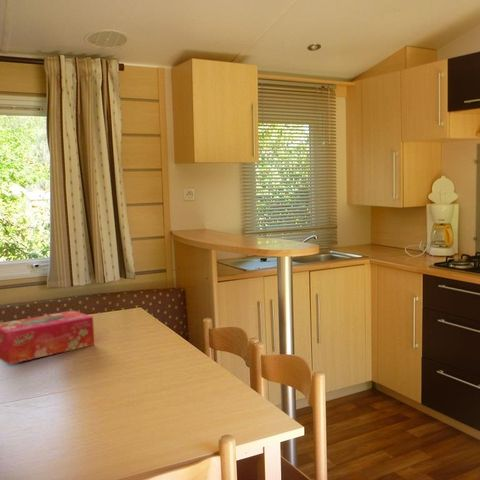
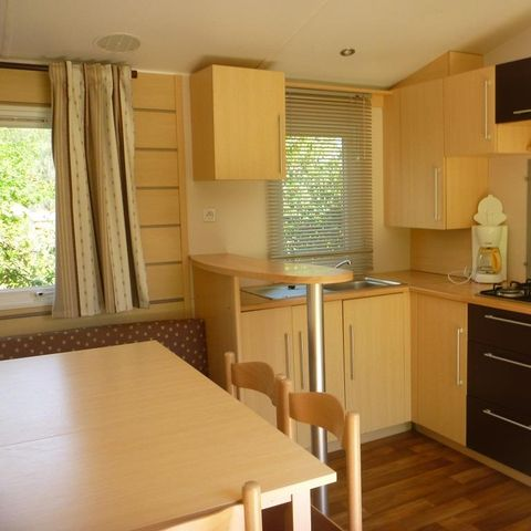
- tissue box (43, 335)
